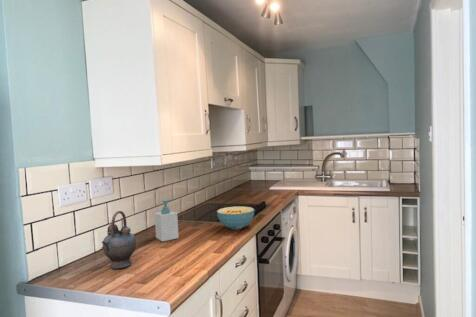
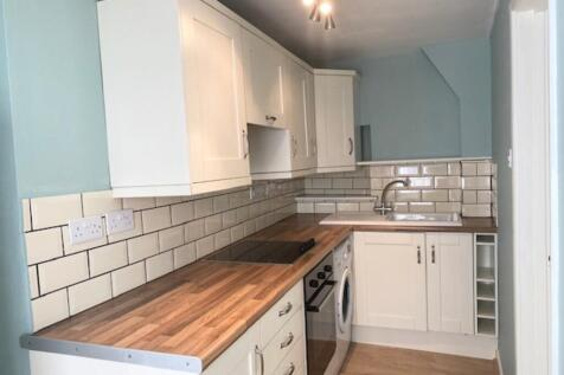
- teapot (116, 239)
- cereal bowl (236, 219)
- soap bottle (166, 219)
